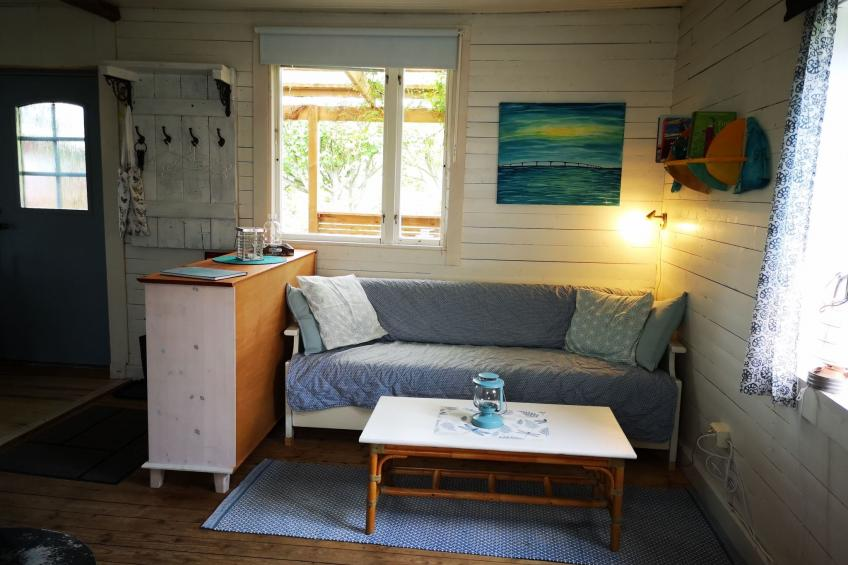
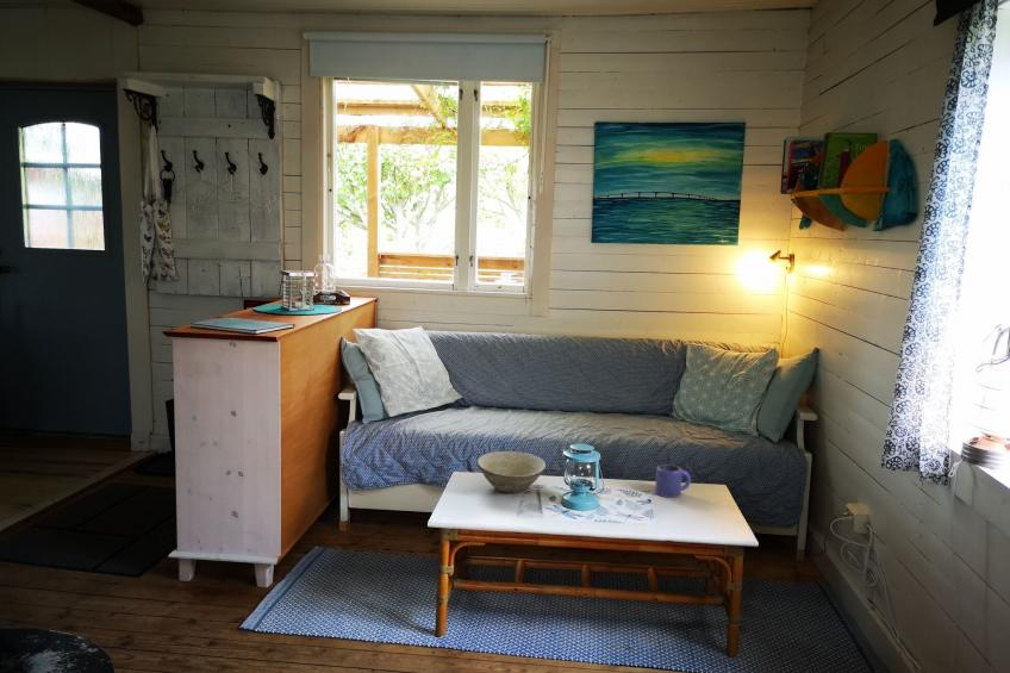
+ mug (673, 480)
+ bowl (510, 474)
